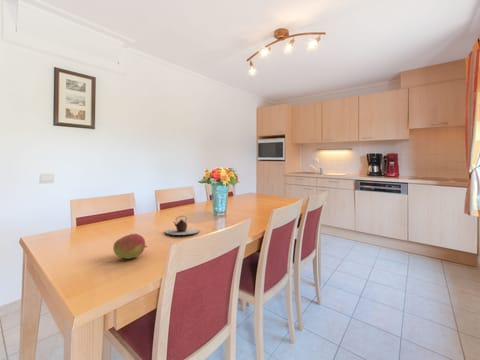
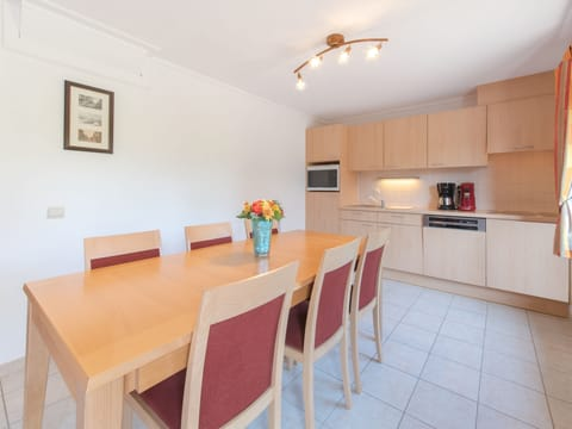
- fruit (130, 246)
- teapot (182, 223)
